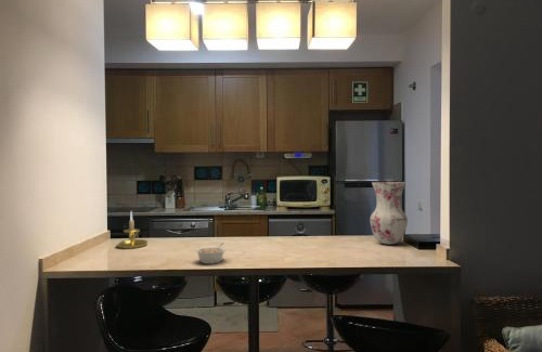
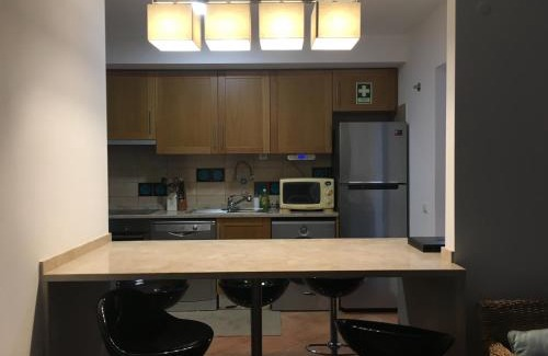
- legume (210, 253)
- vase (388, 212)
- candle holder (132, 227)
